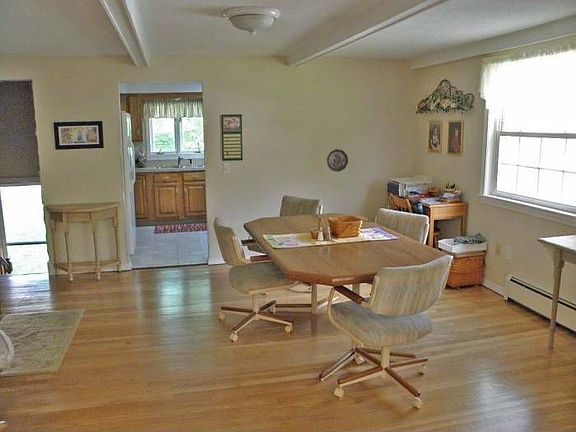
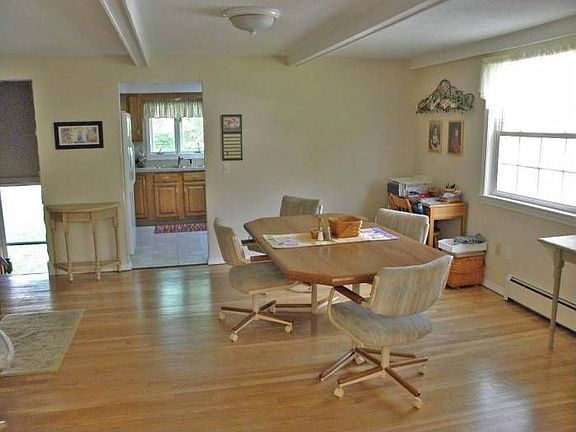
- decorative plate (337, 160)
